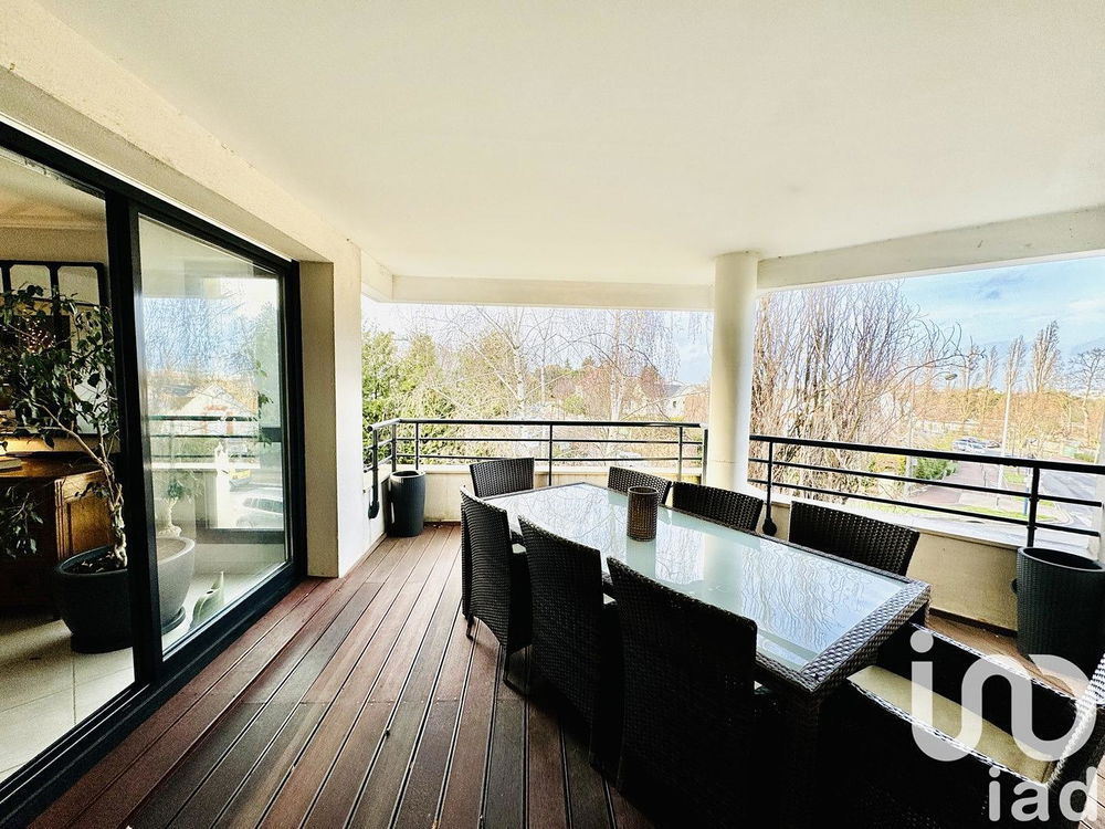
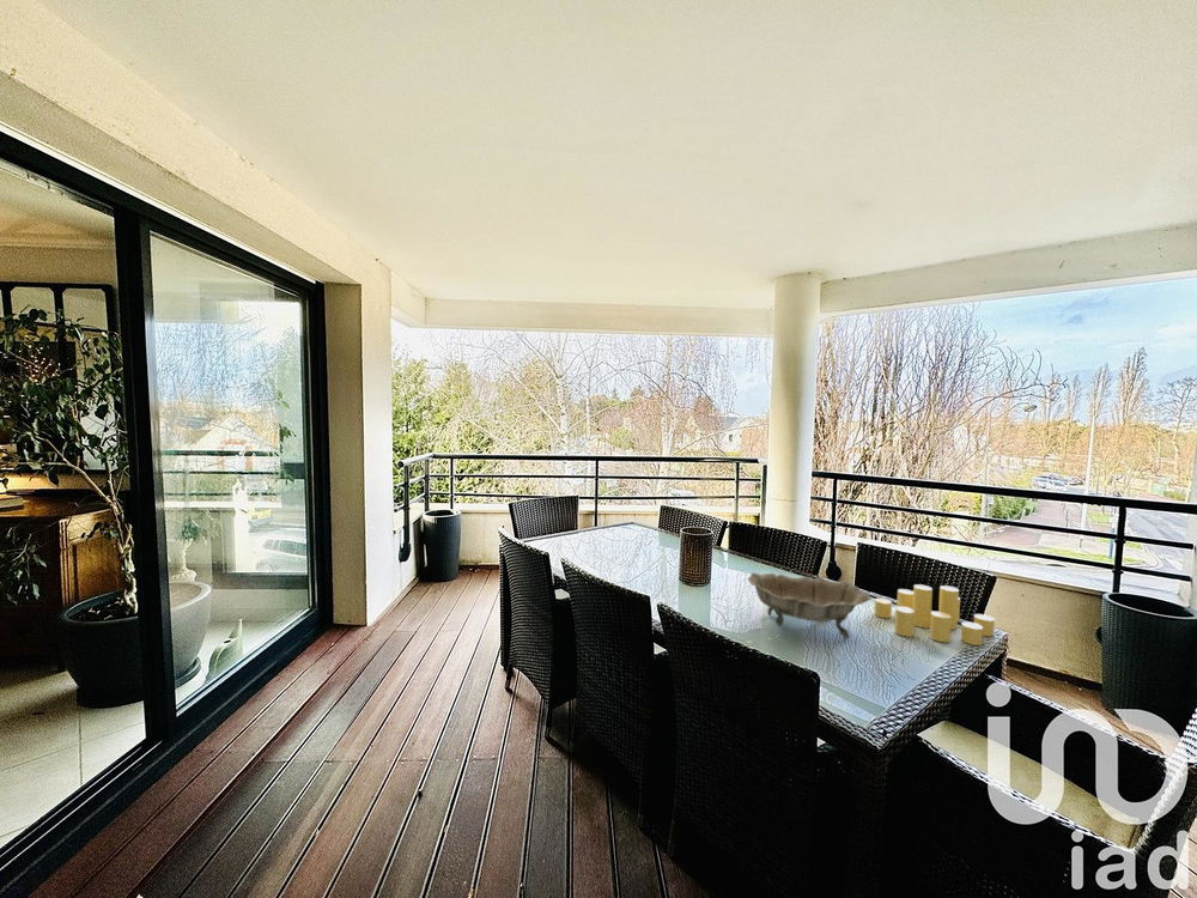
+ candle (938, 607)
+ decorative bowl (806, 603)
